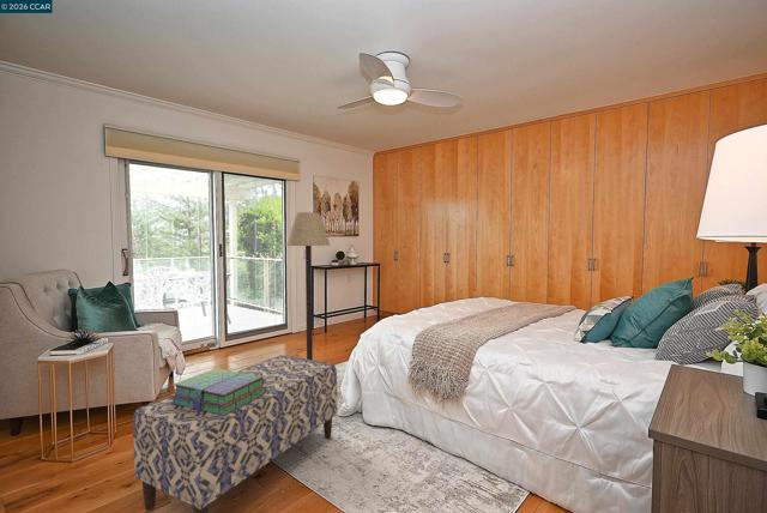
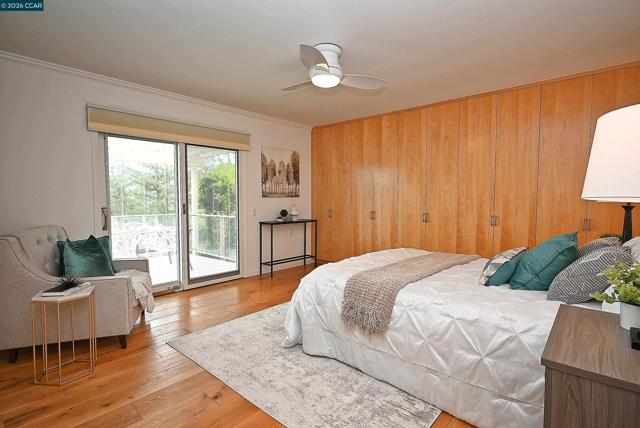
- floor lamp (308, 295)
- stack of books (219, 388)
- bench (250, 424)
